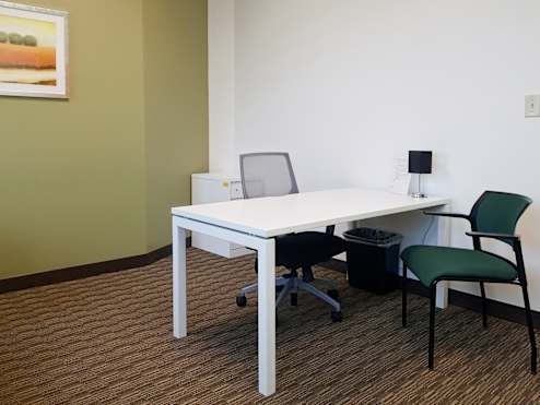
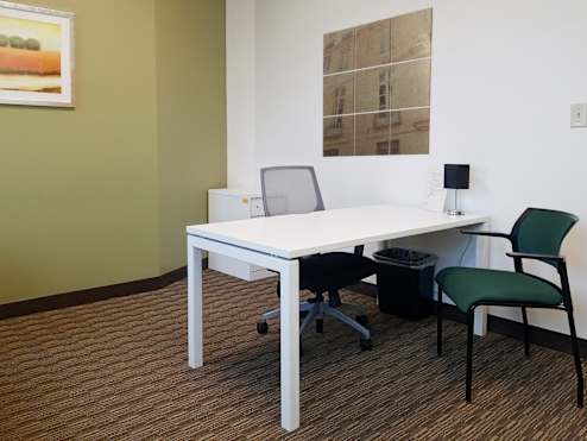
+ wall art (372, 89)
